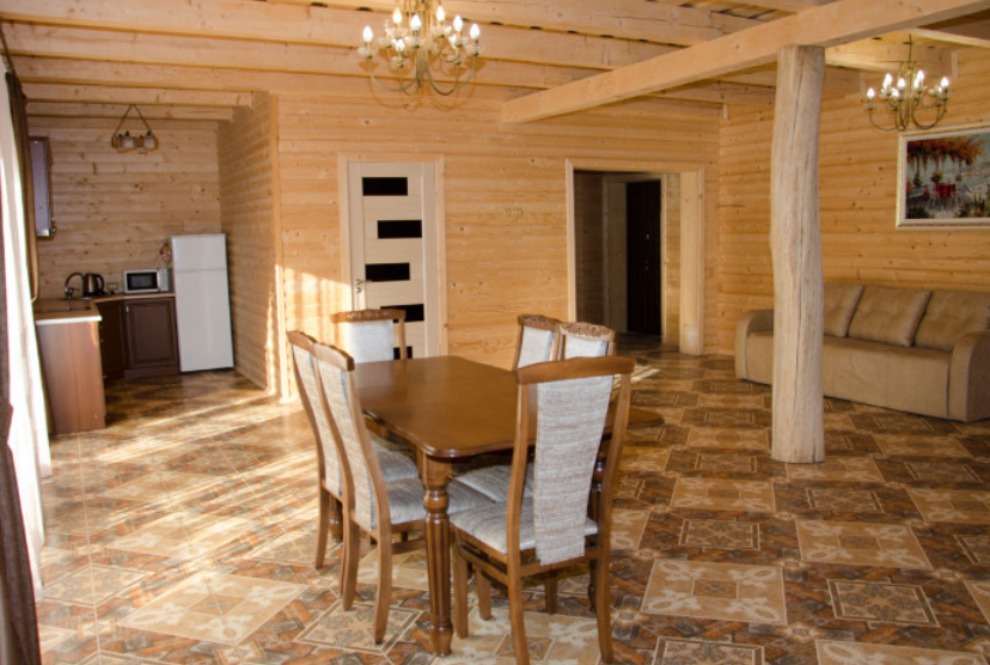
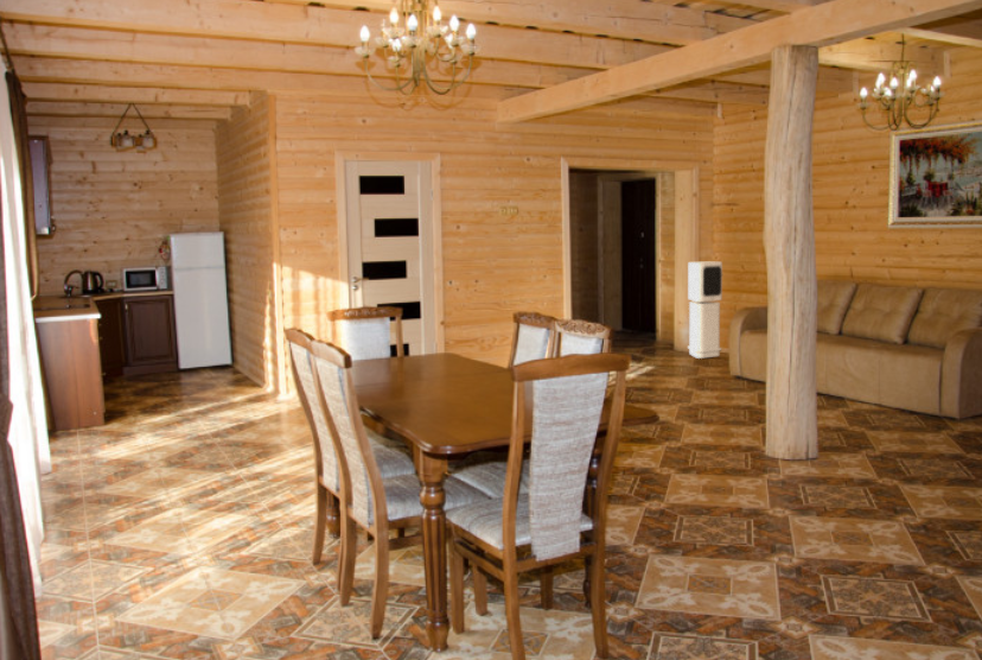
+ air purifier (700, 309)
